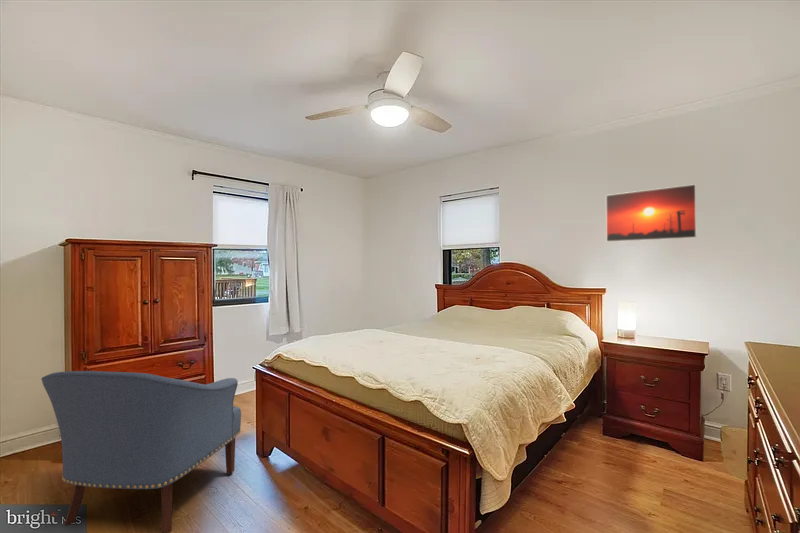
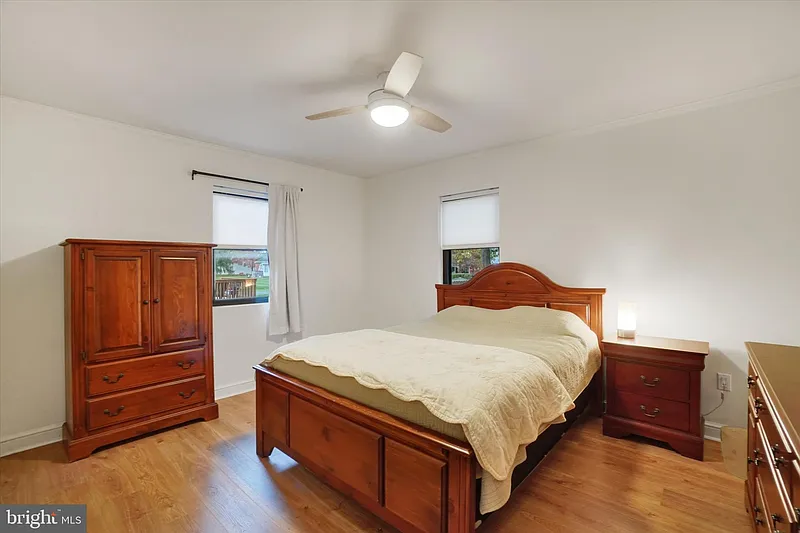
- chair (149, 427)
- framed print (648, 215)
